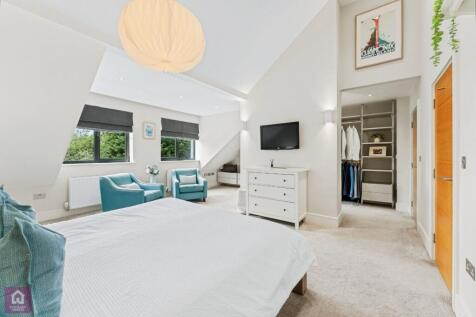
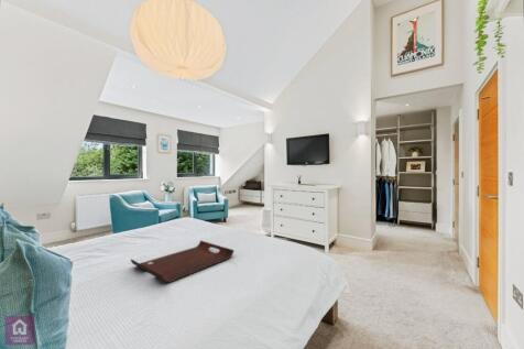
+ serving tray (185, 258)
